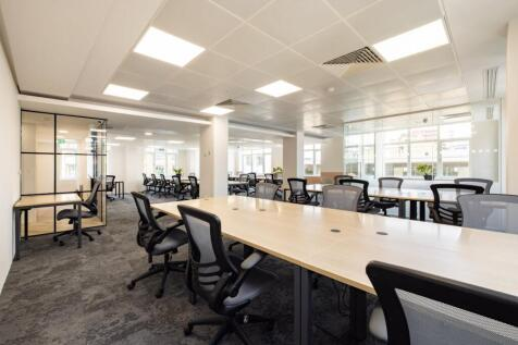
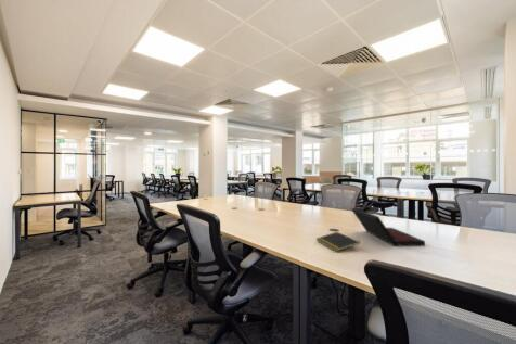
+ laptop (384, 225)
+ notepad (336, 240)
